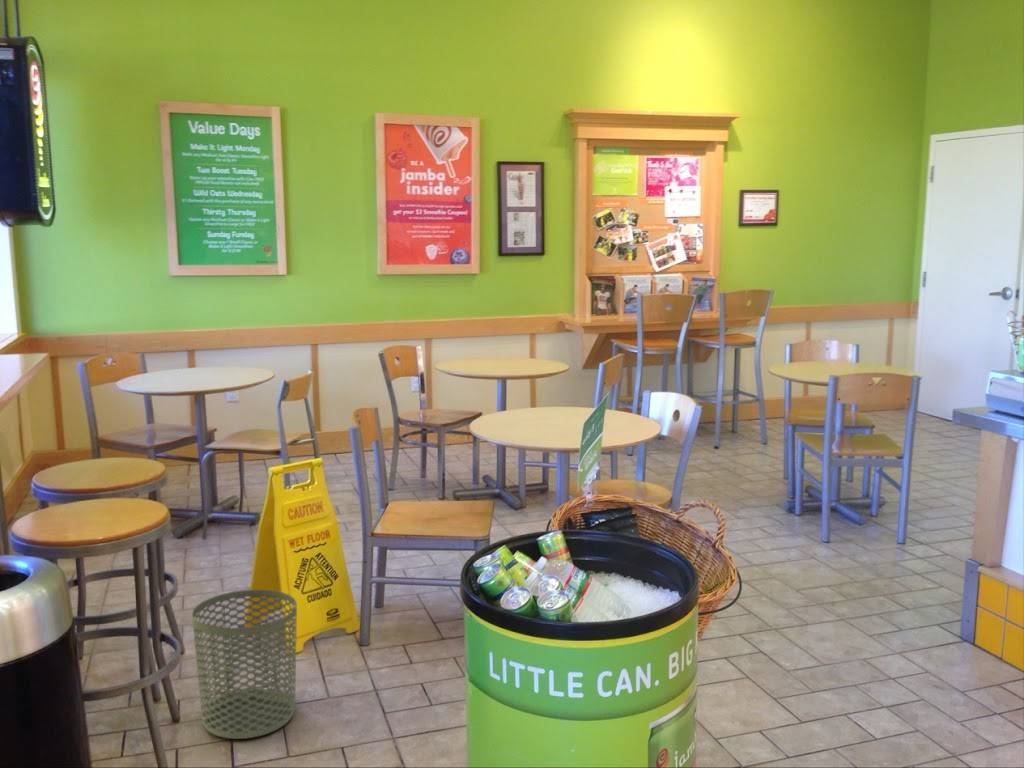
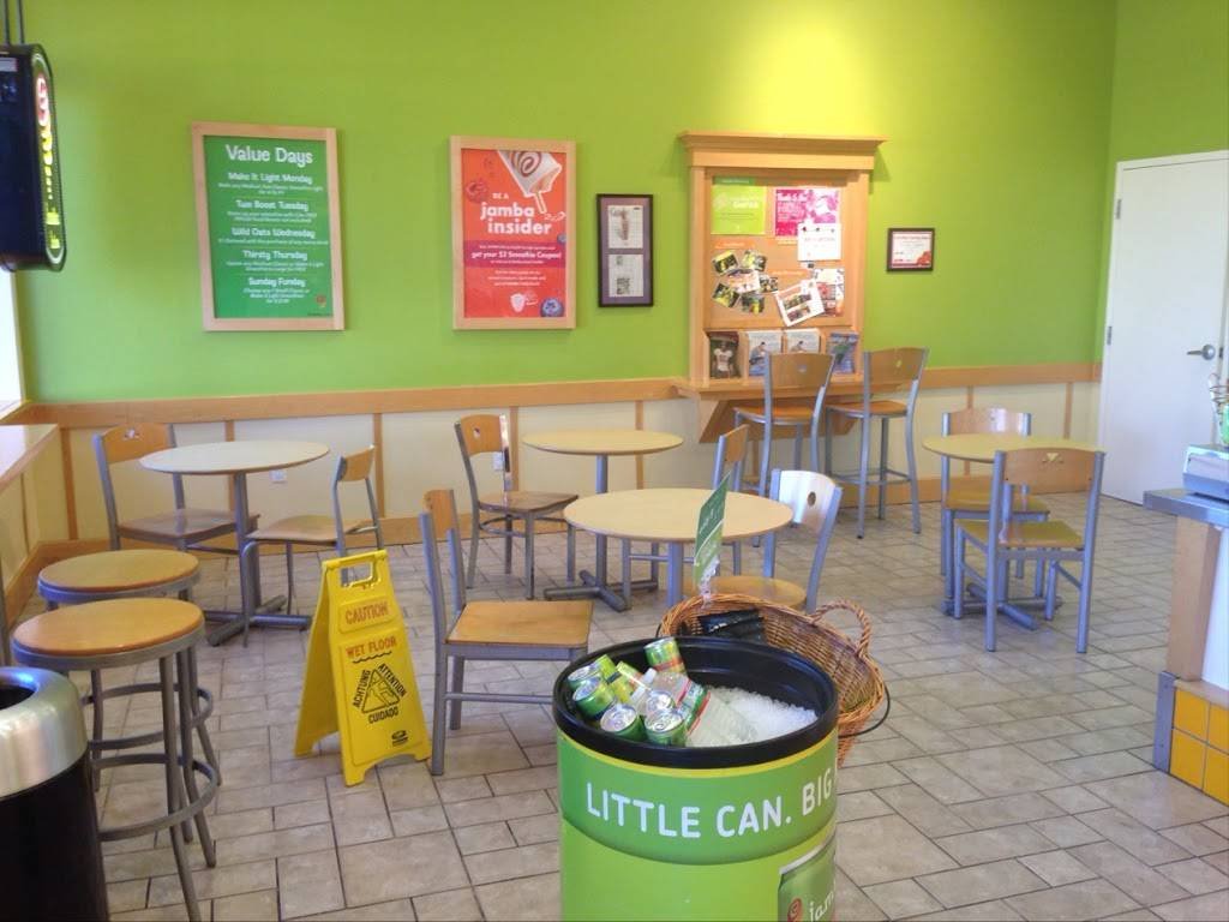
- waste bin (247, 663)
